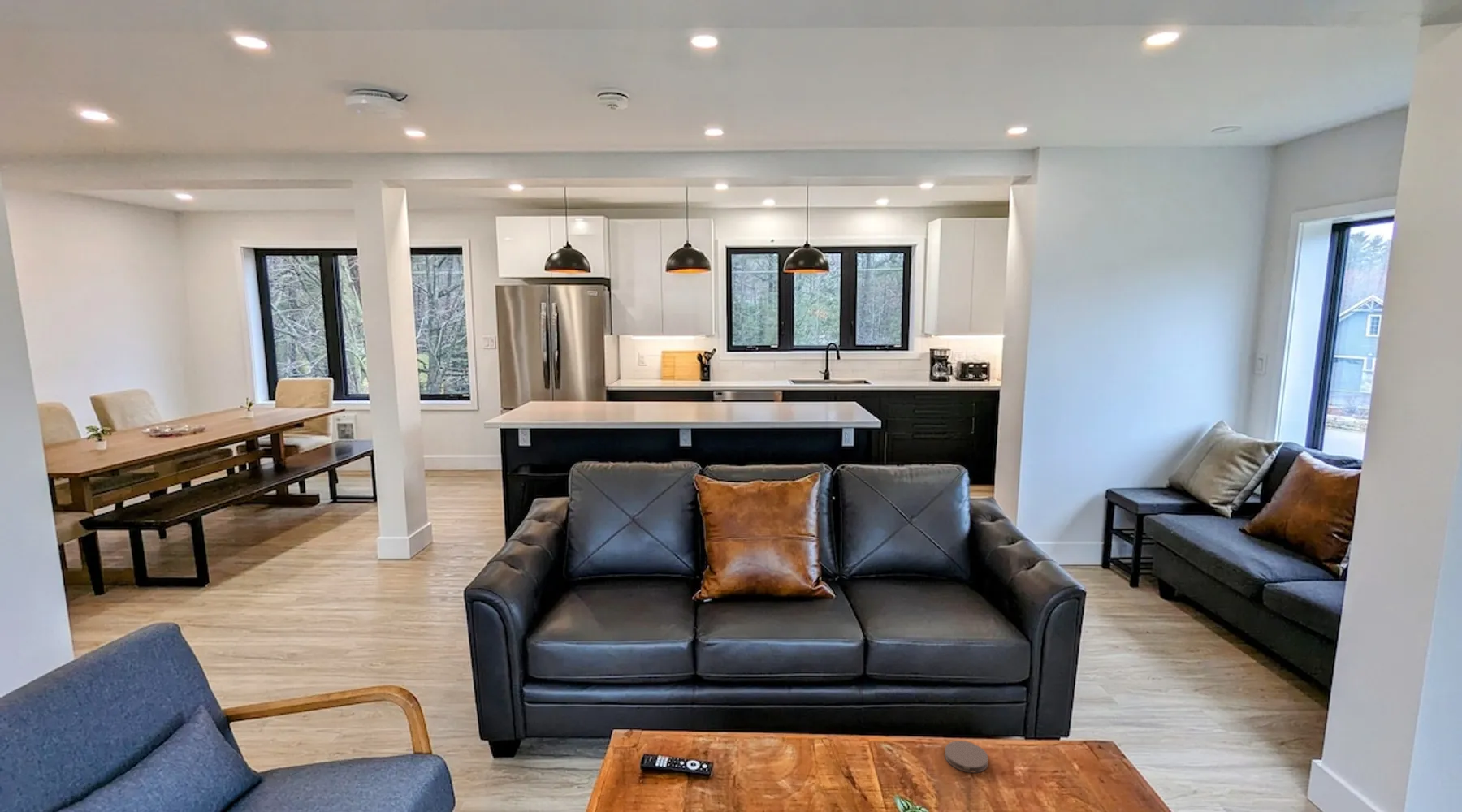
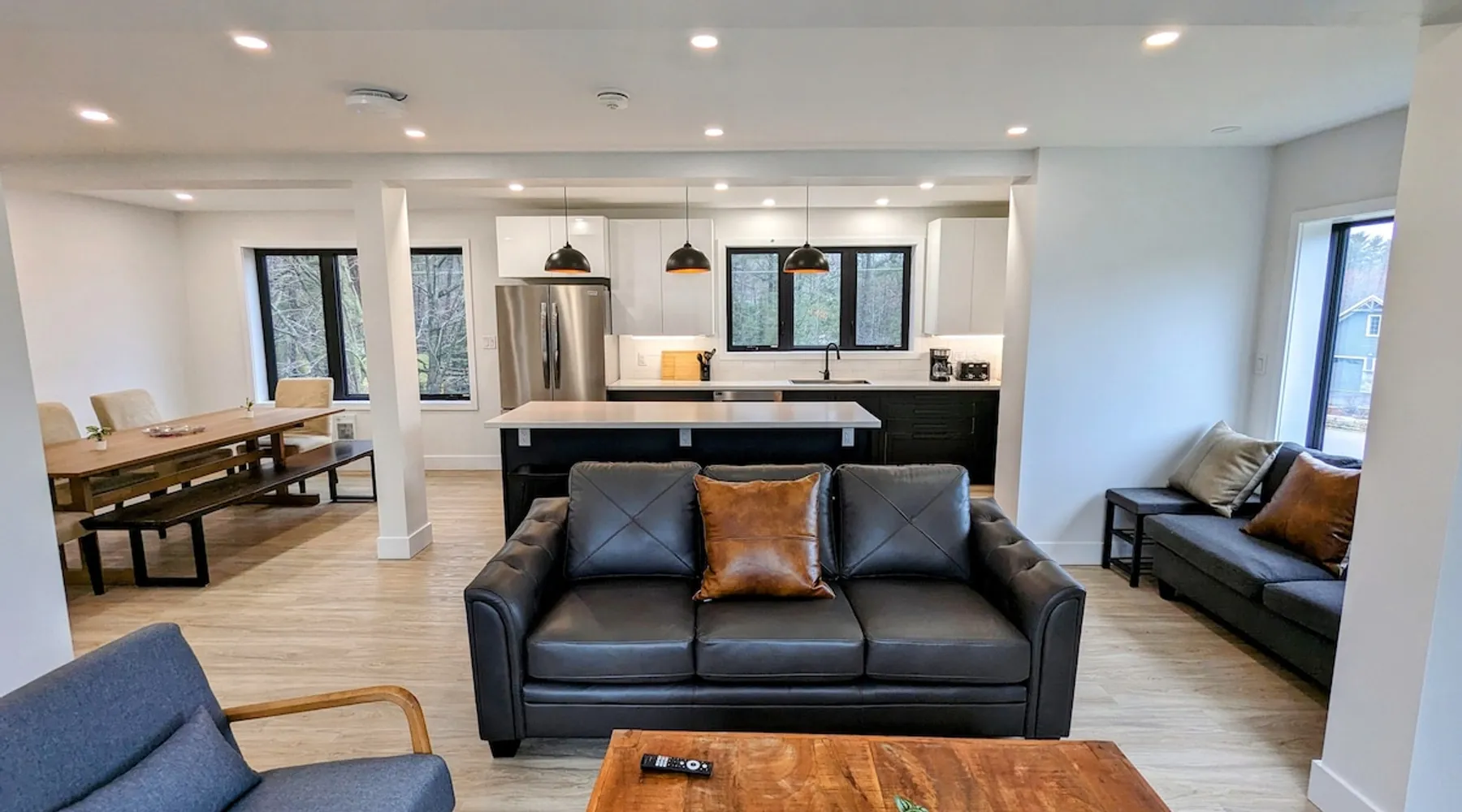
- coaster (966, 756)
